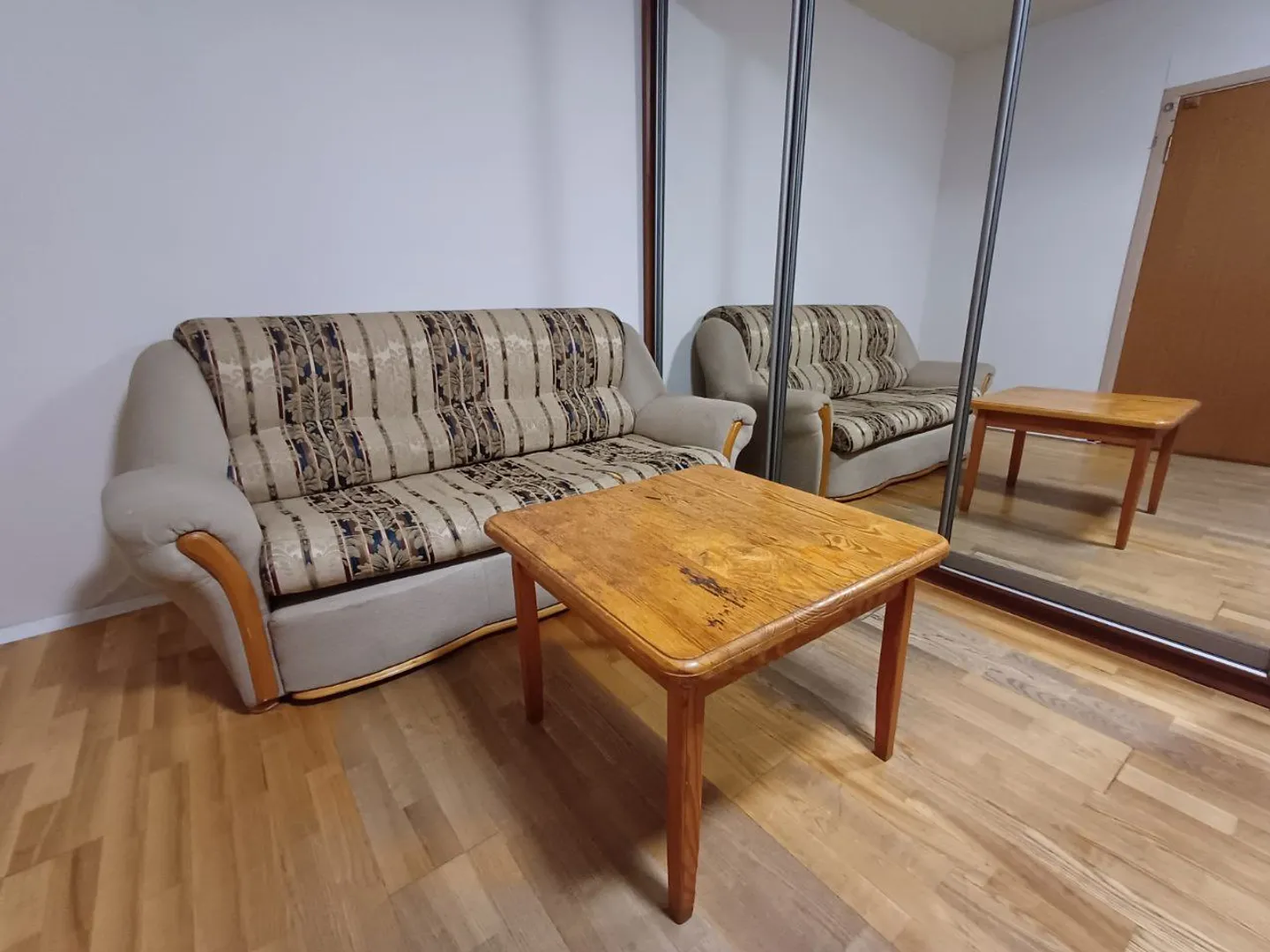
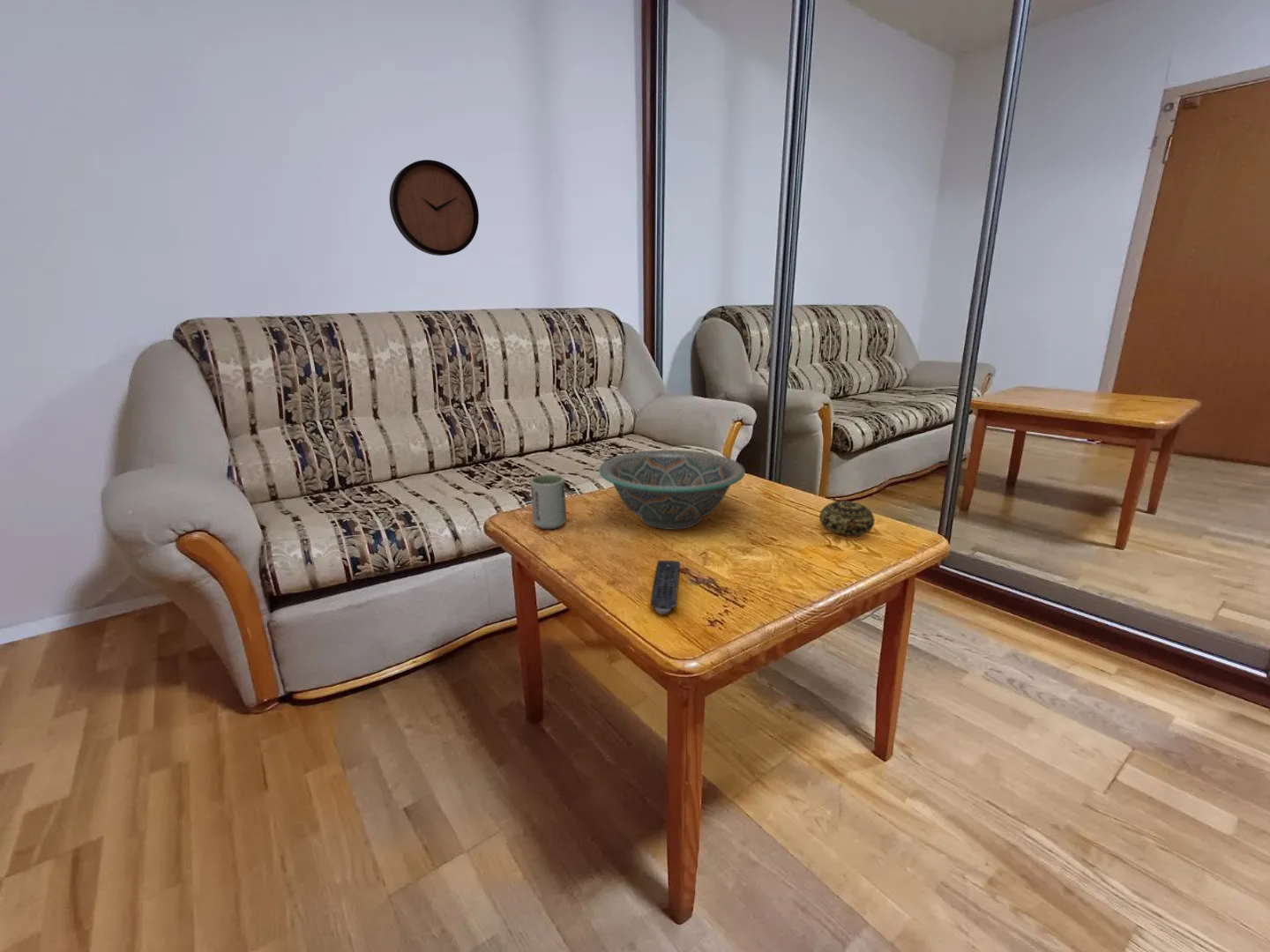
+ decorative bowl (670, 493)
+ remote control (666, 584)
+ decorative ball (847, 517)
+ clock (436, 209)
+ cup (549, 502)
